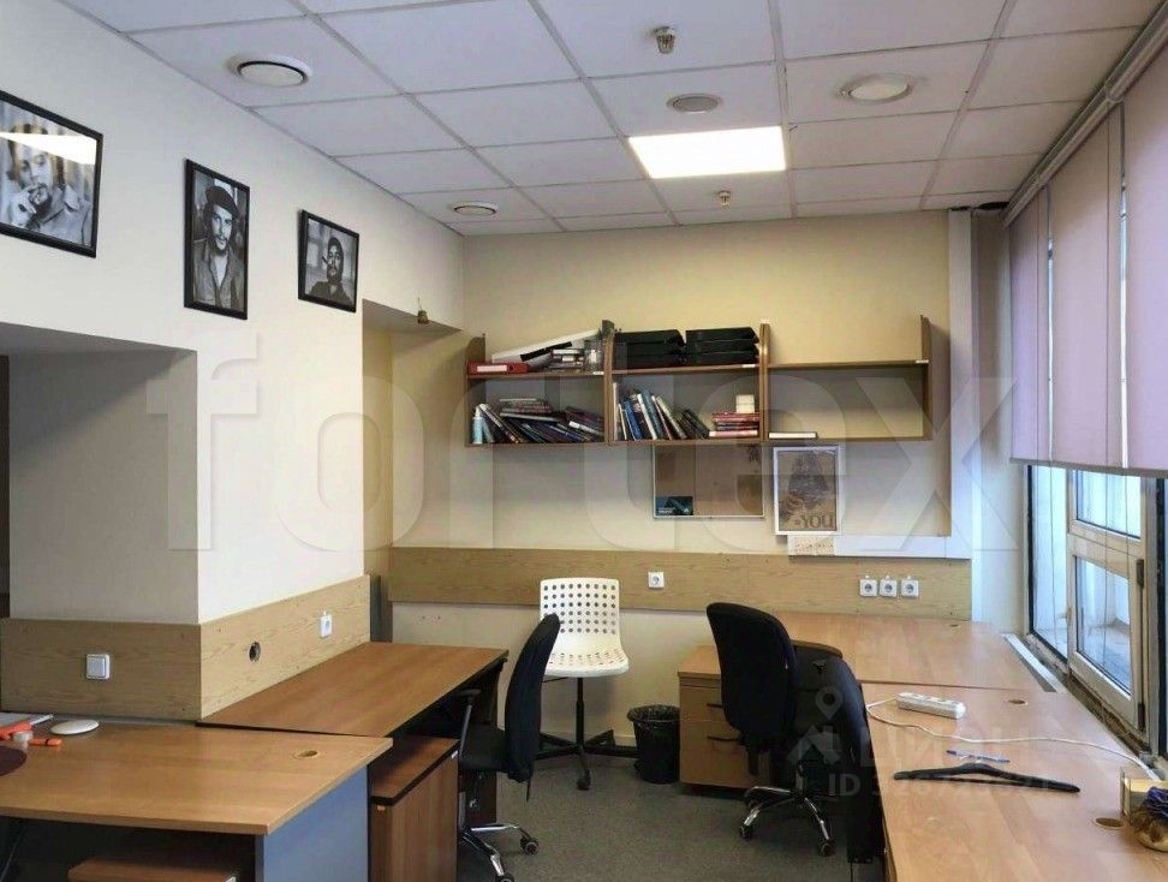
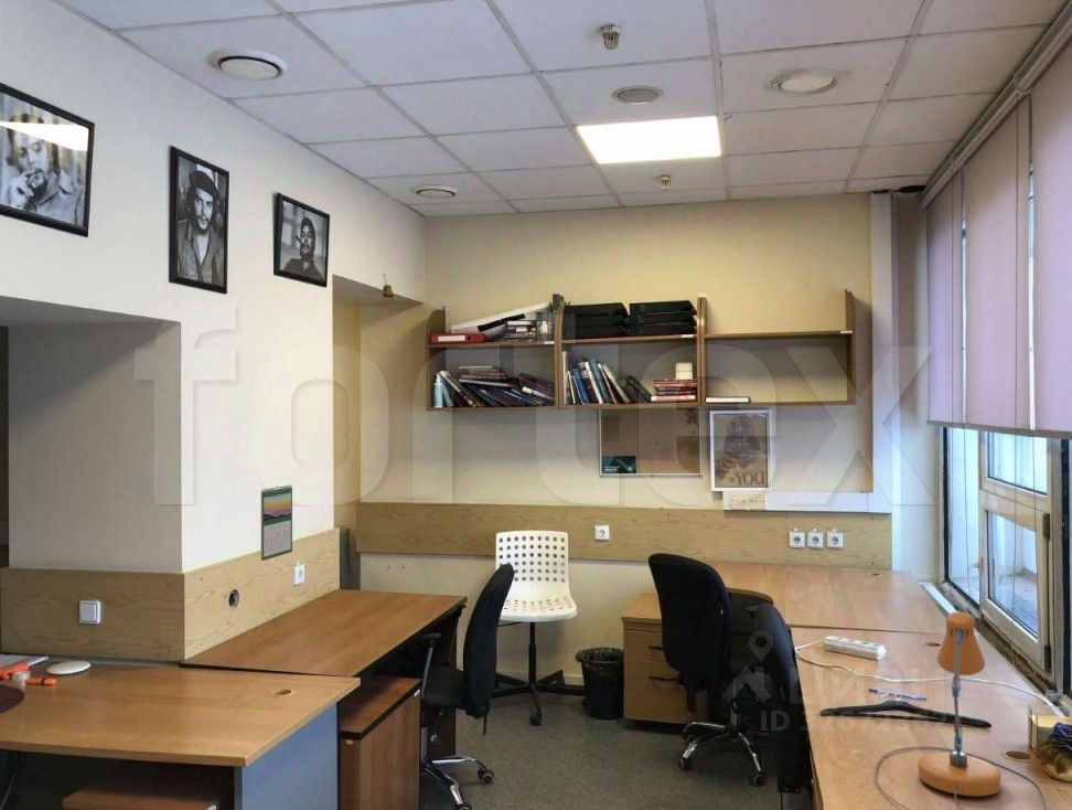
+ calendar (277, 521)
+ desk lamp (955, 704)
